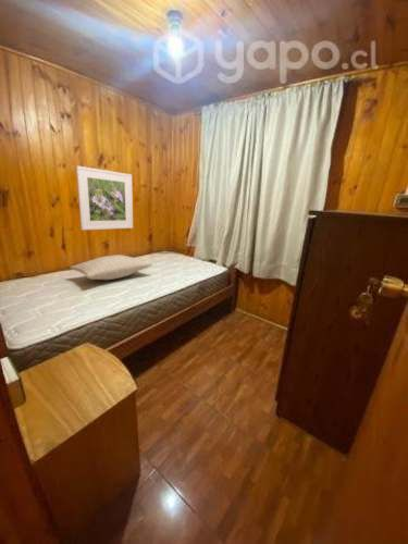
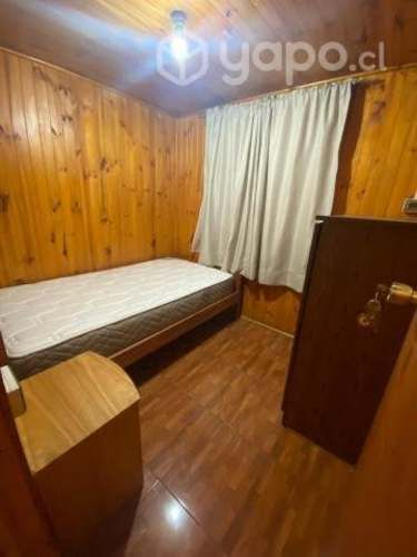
- pillow (113, 267)
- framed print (108, 200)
